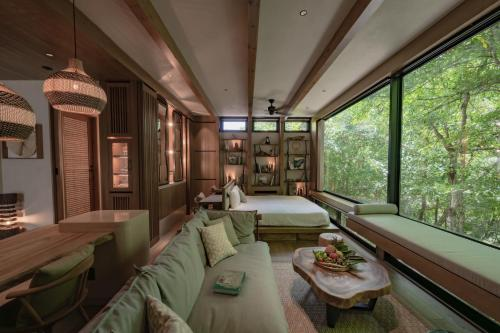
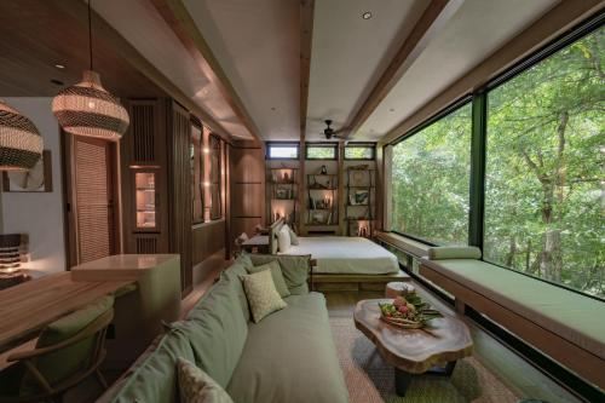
- book (230, 281)
